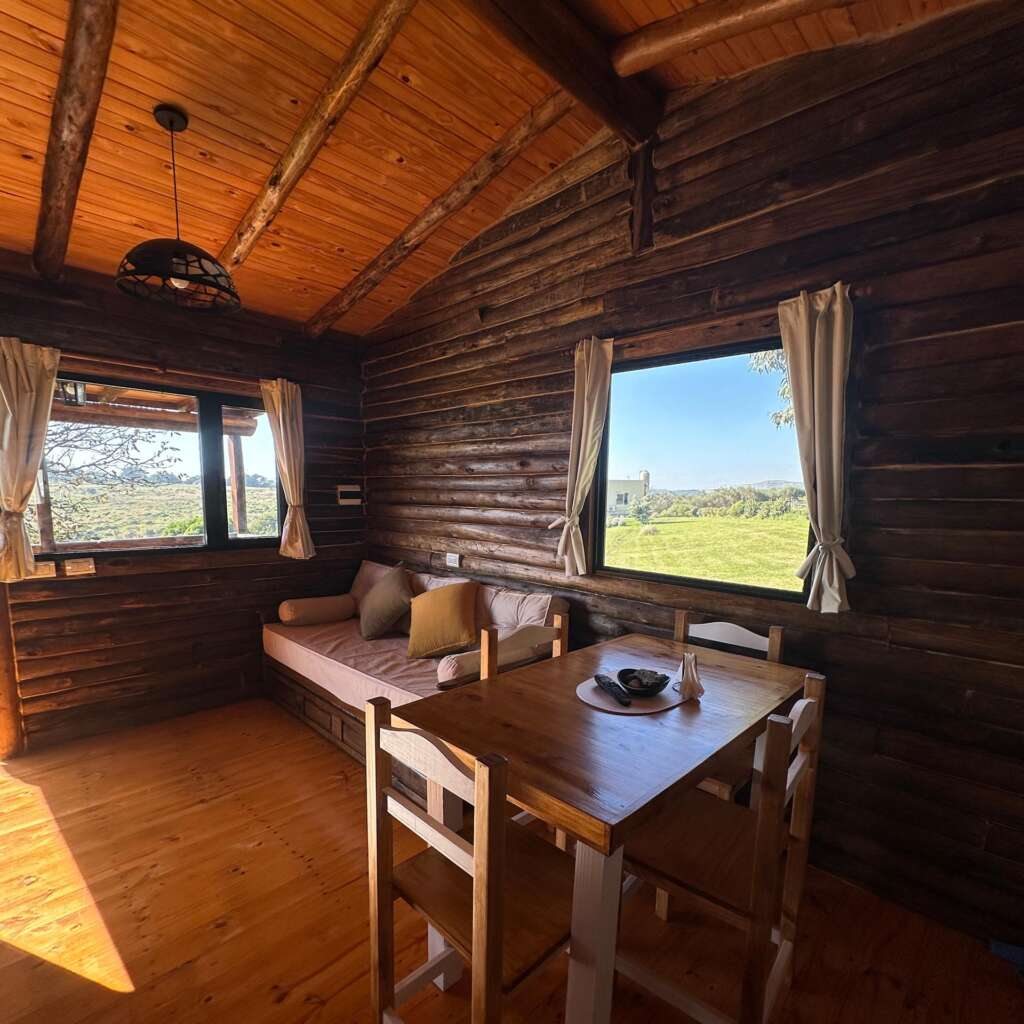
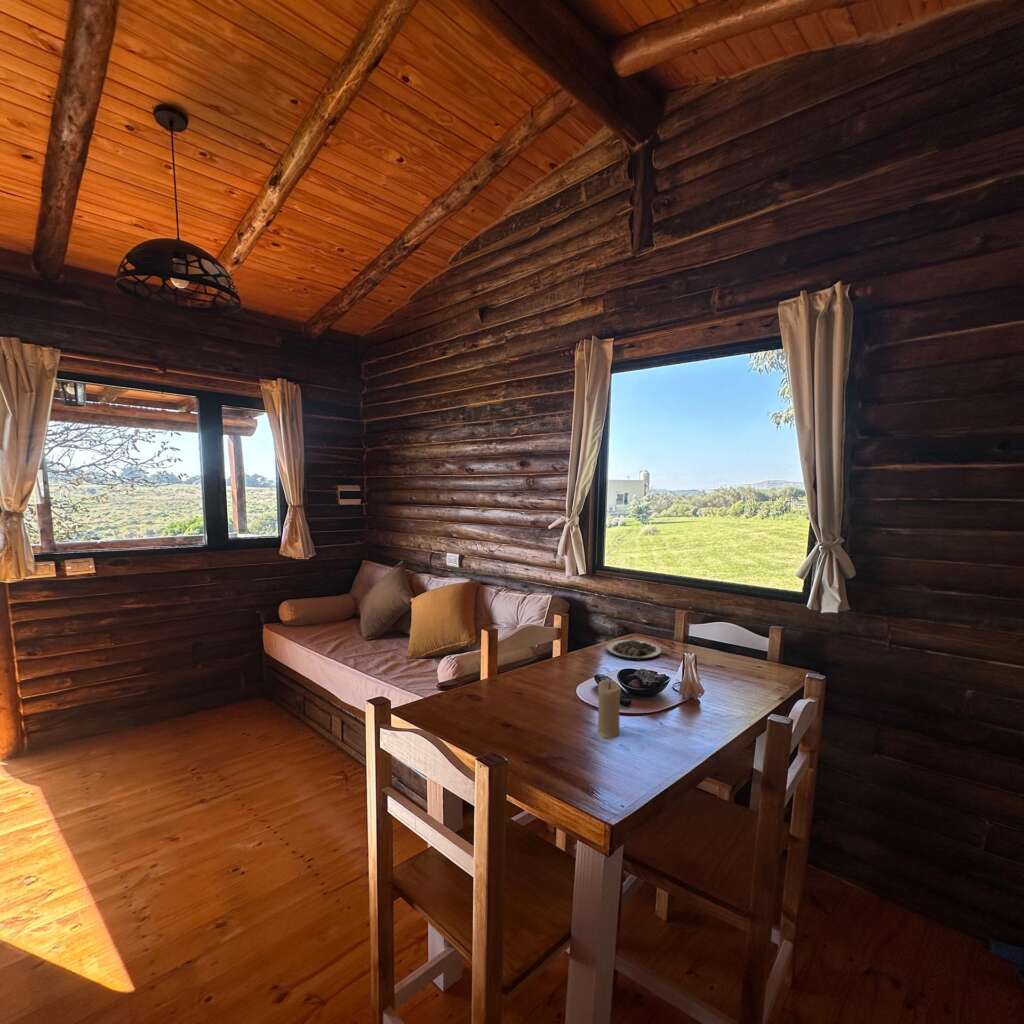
+ candle (609, 707)
+ plate (633, 647)
